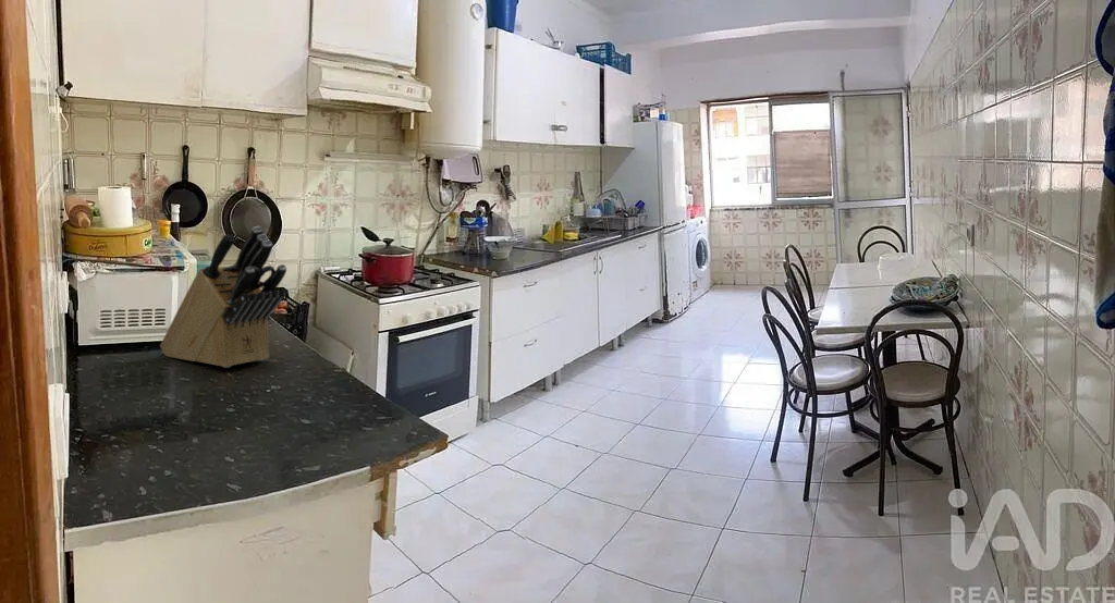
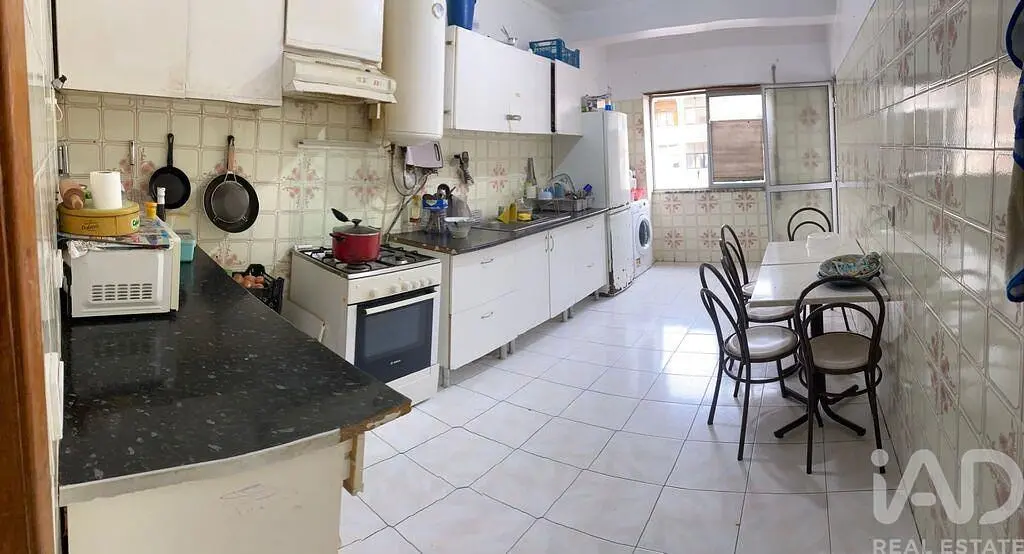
- knife block (221, 294)
